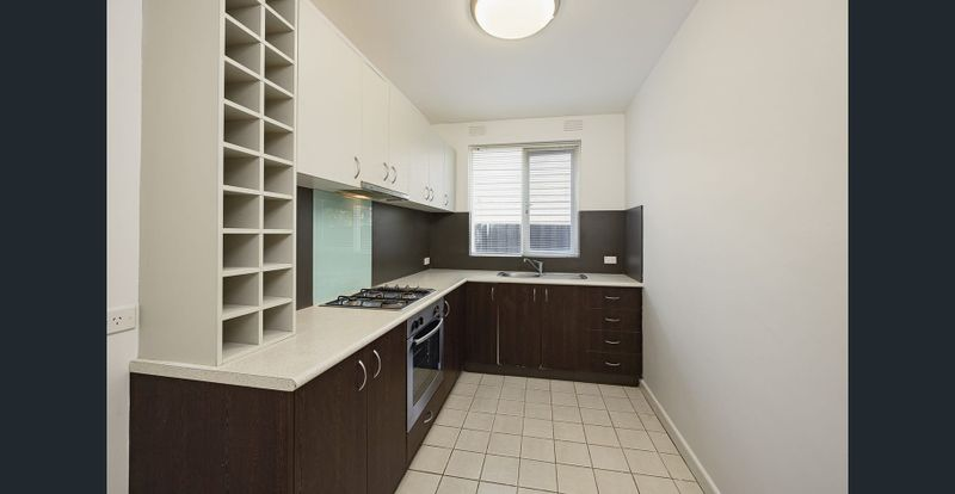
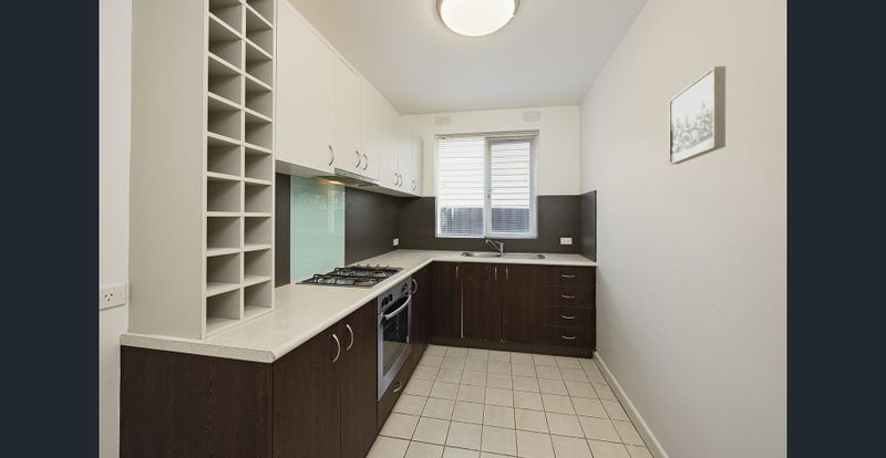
+ wall art (693, 121)
